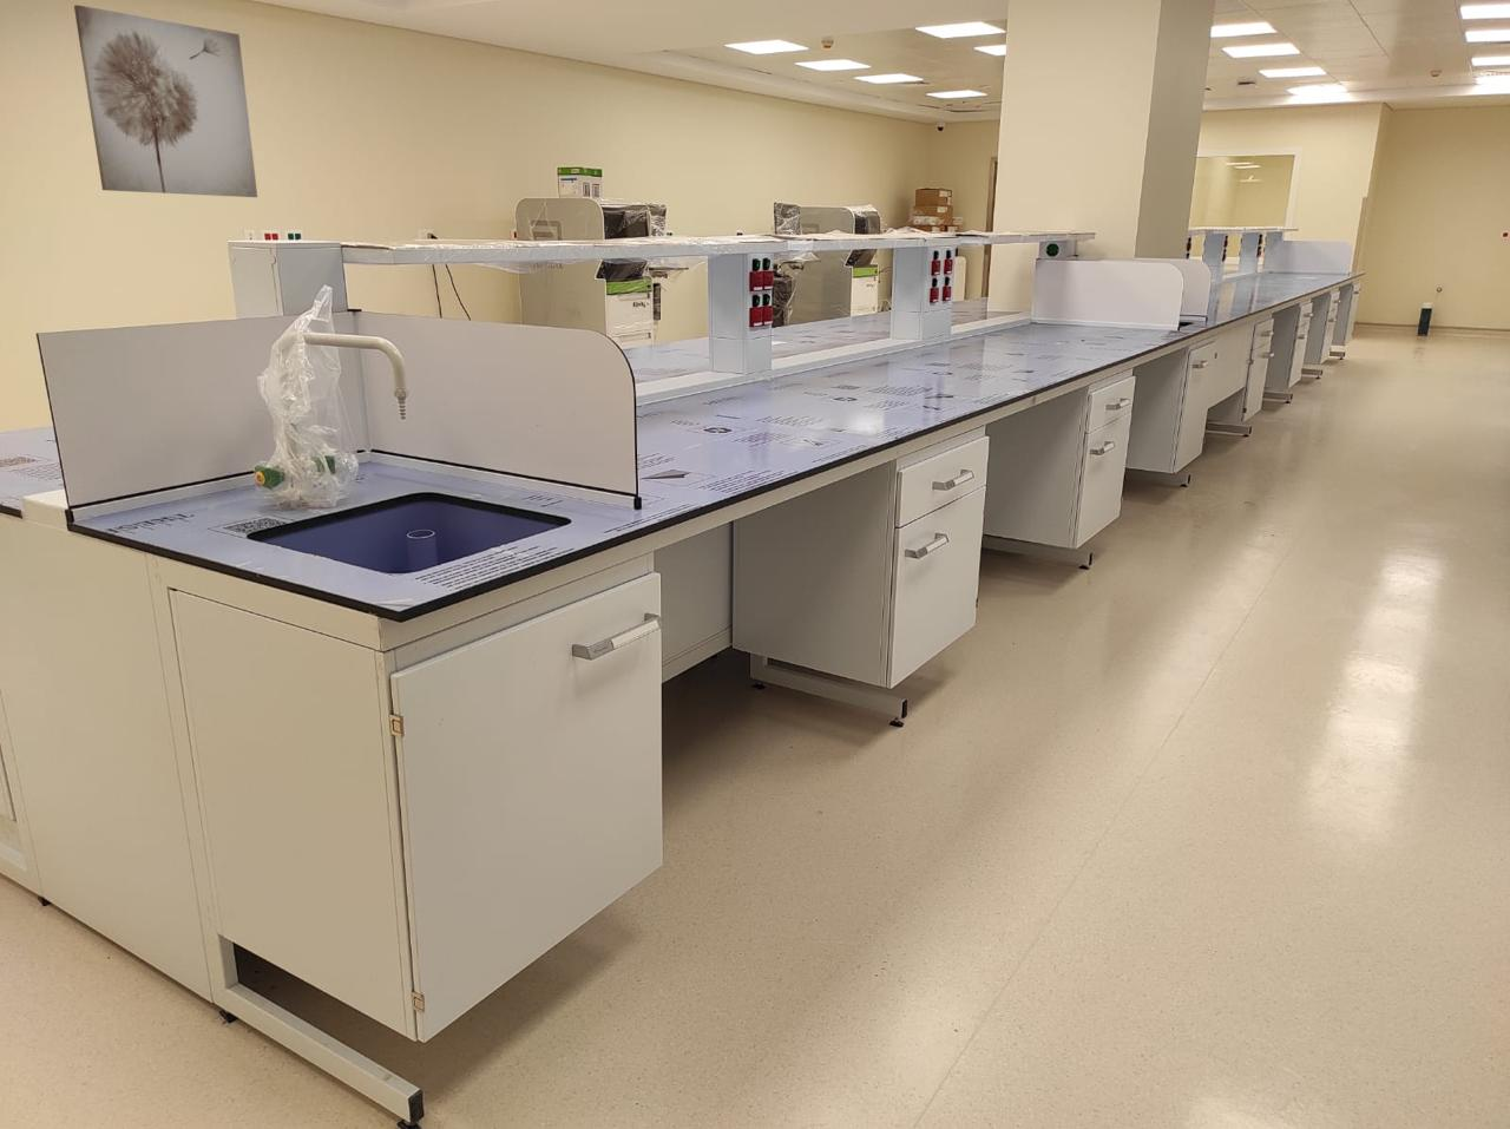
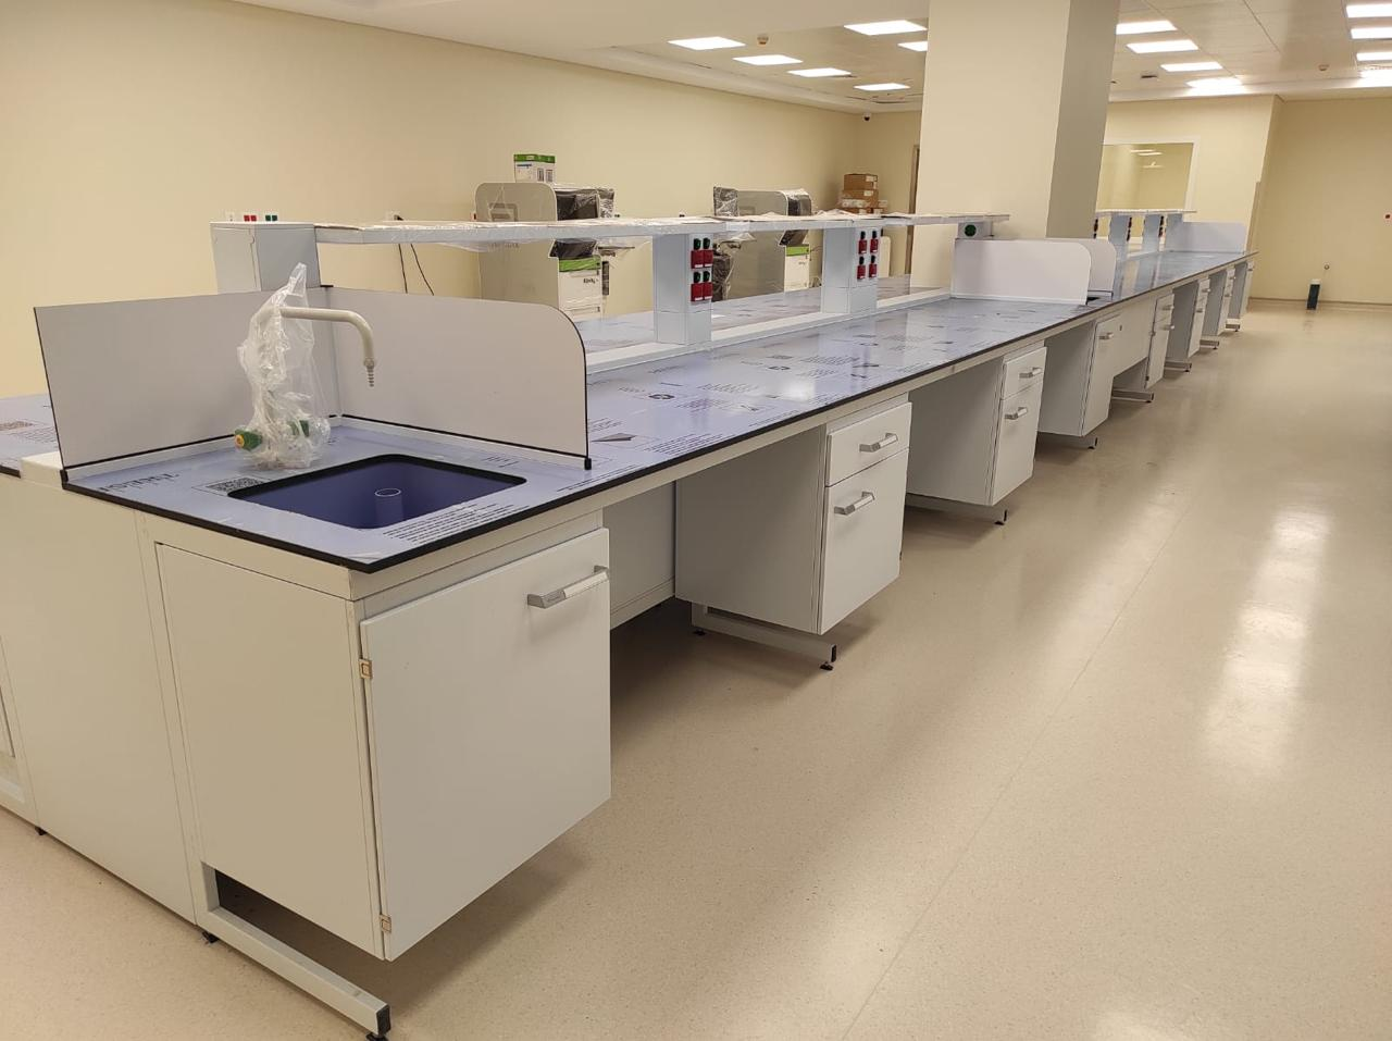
- wall art (172, 109)
